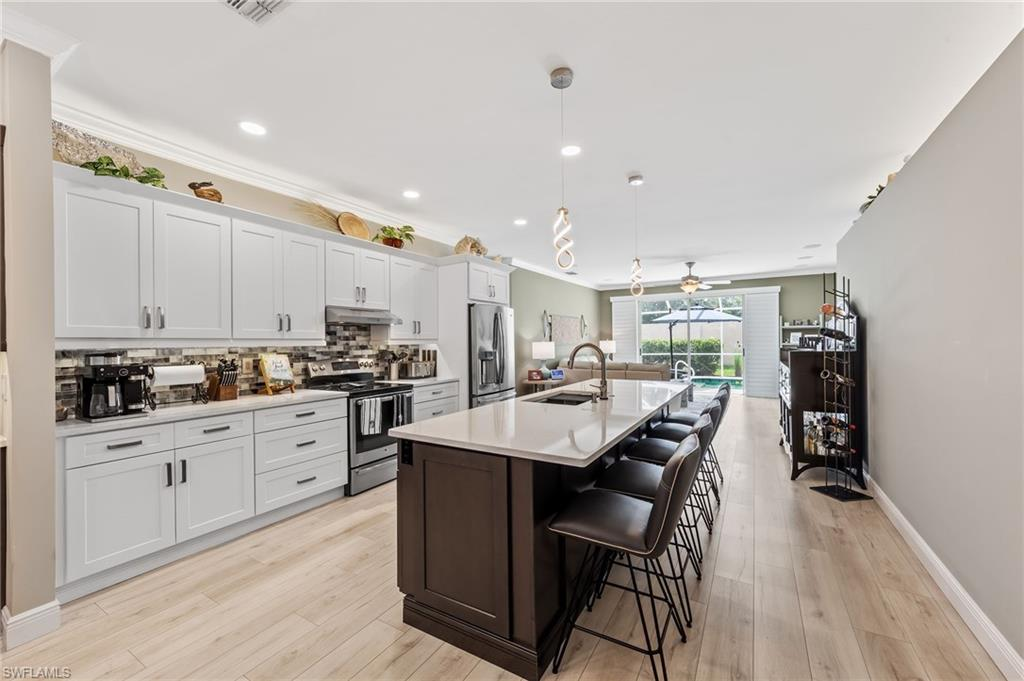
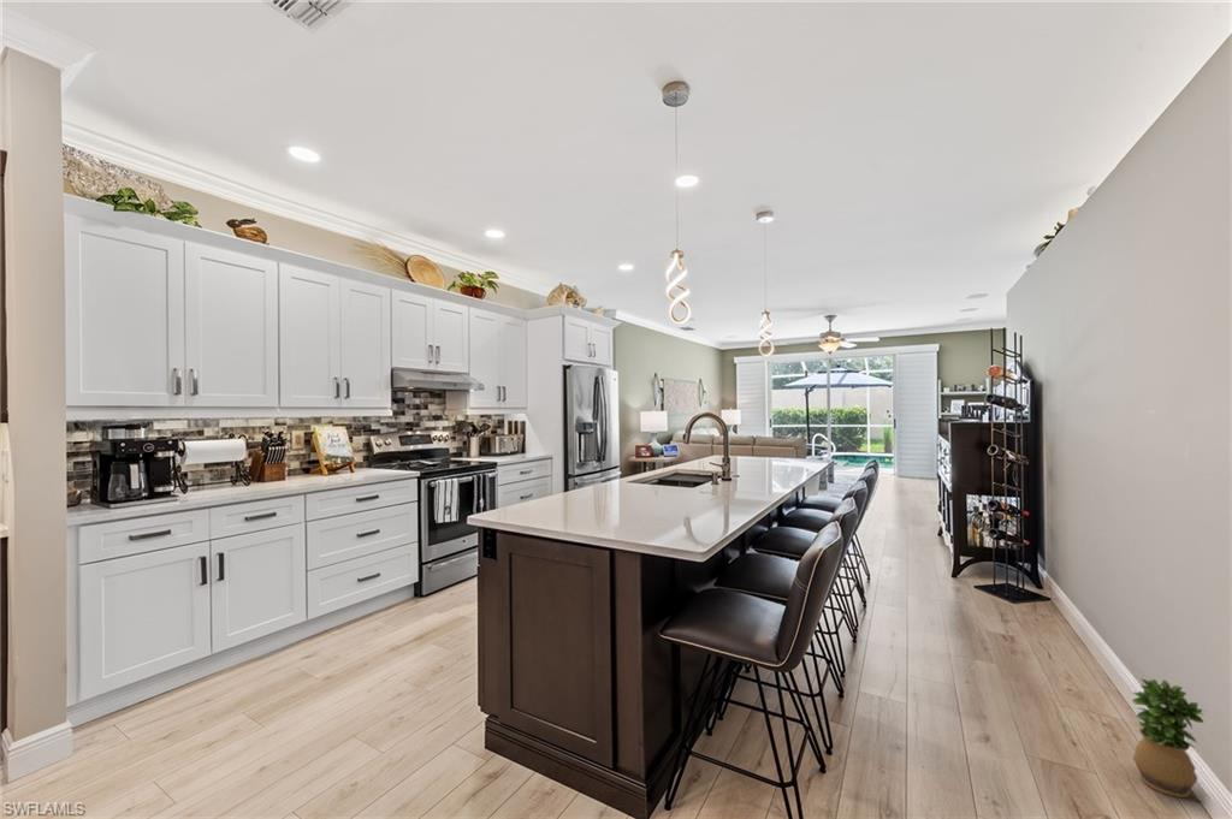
+ potted plant (1167, 730)
